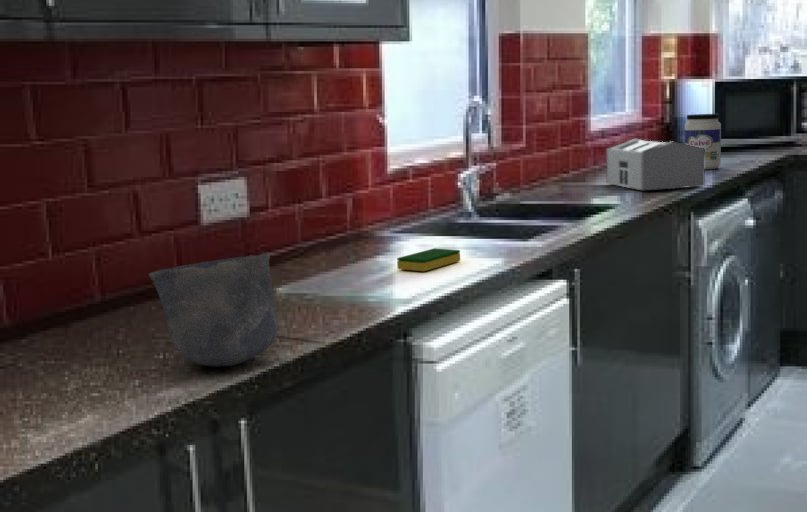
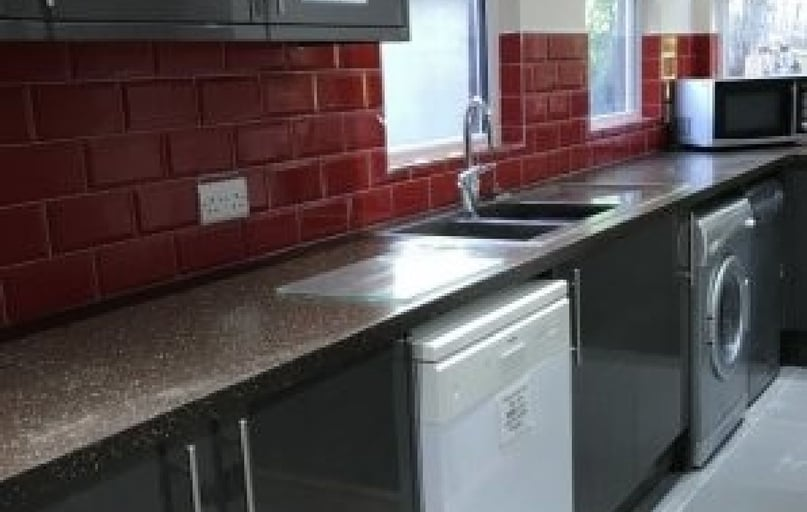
- jar (702, 141)
- cup (215, 307)
- toaster (653, 162)
- dish sponge (429, 259)
